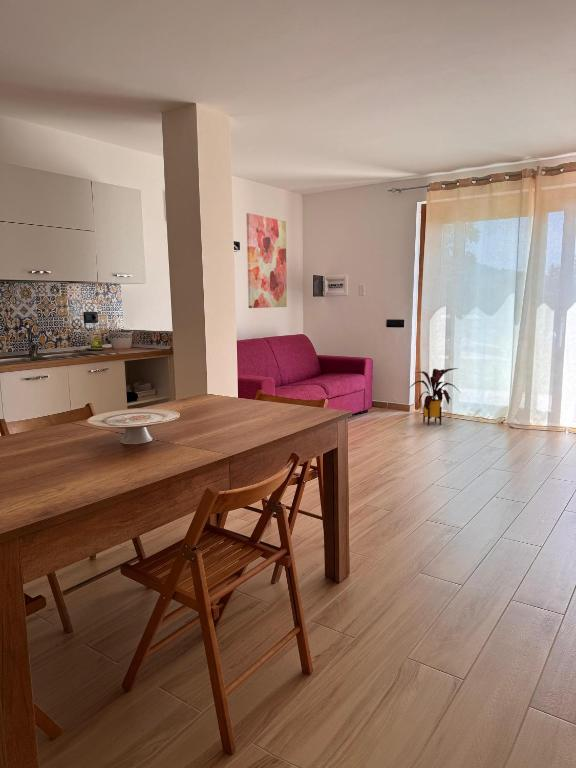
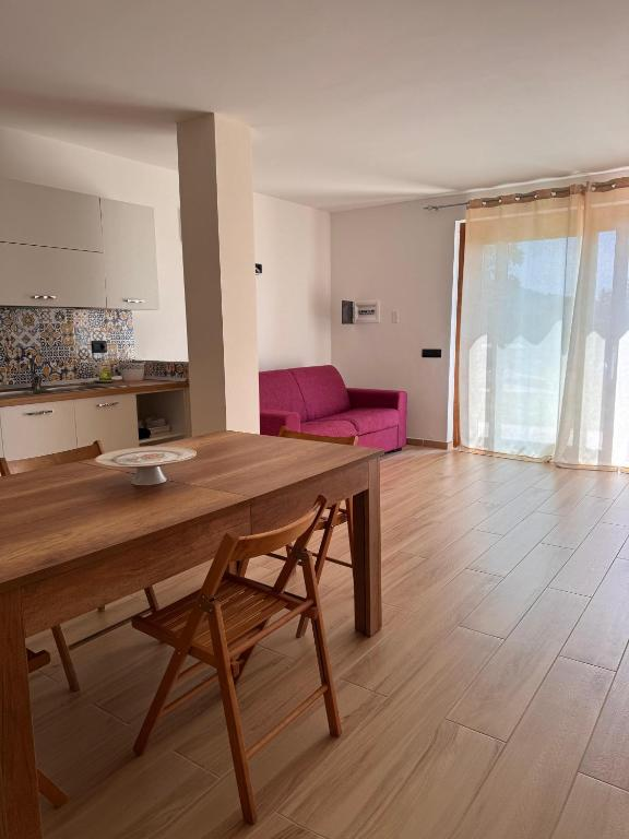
- house plant (433, 395)
- wall art (267, 263)
